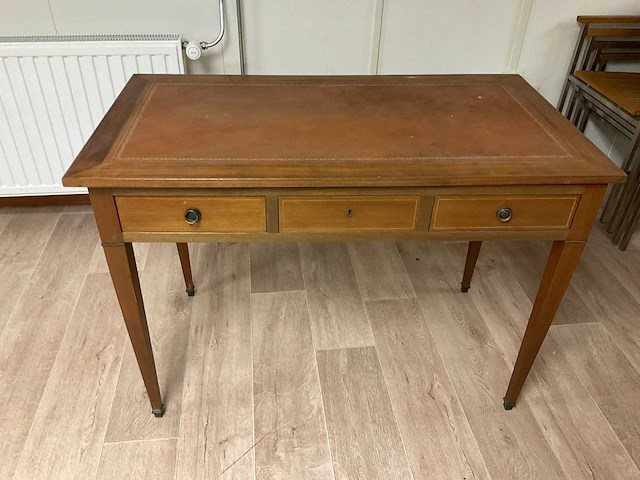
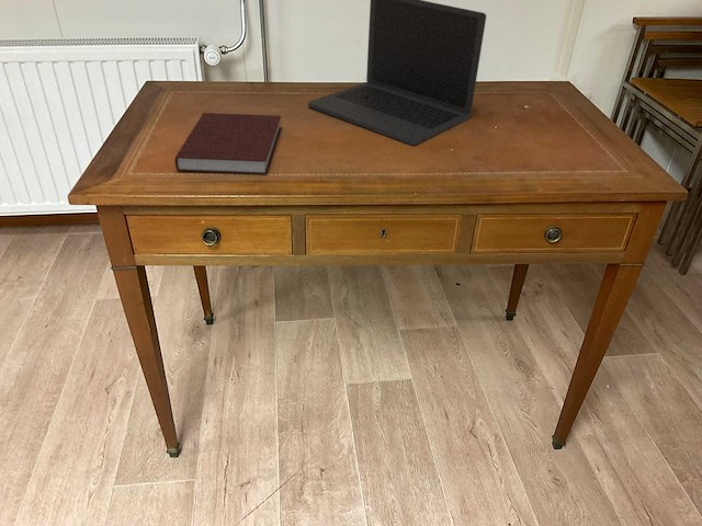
+ laptop (390, 62)
+ notebook (231, 140)
